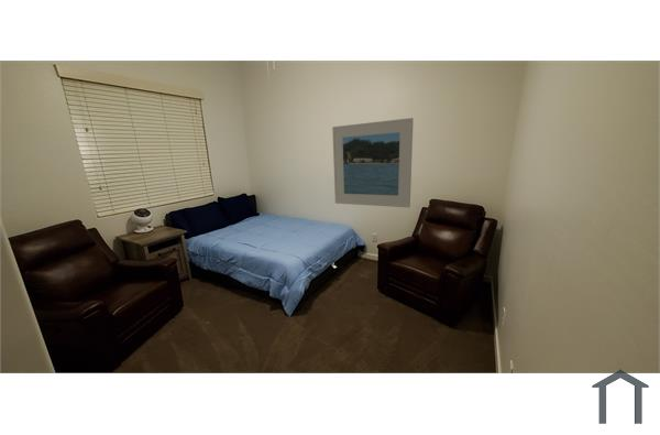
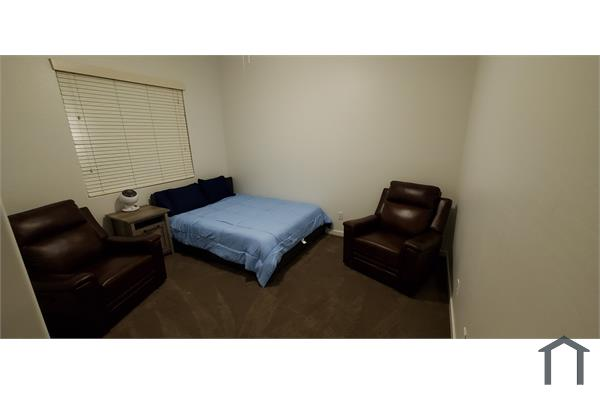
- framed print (370, 165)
